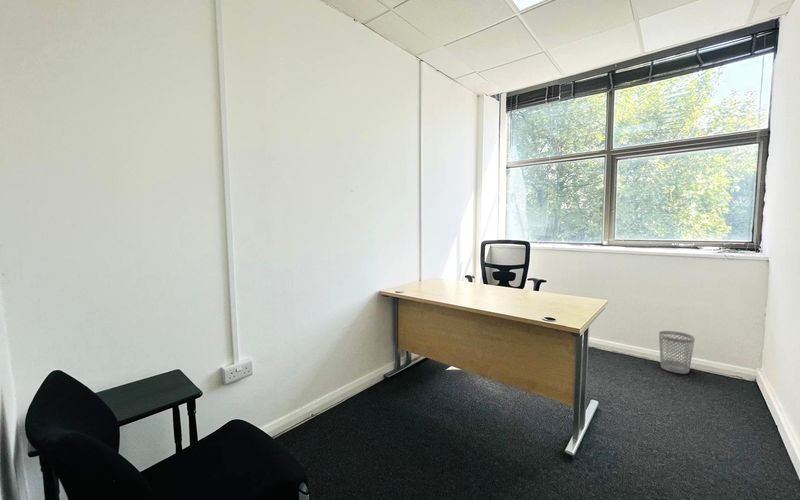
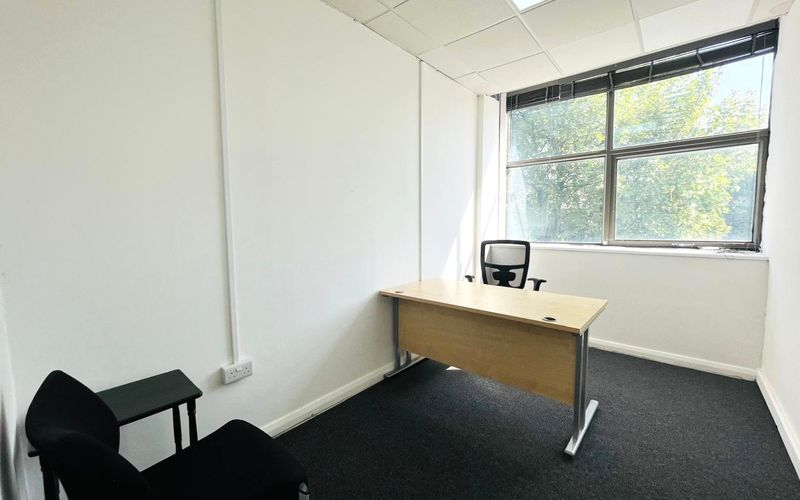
- wastebasket (675, 352)
